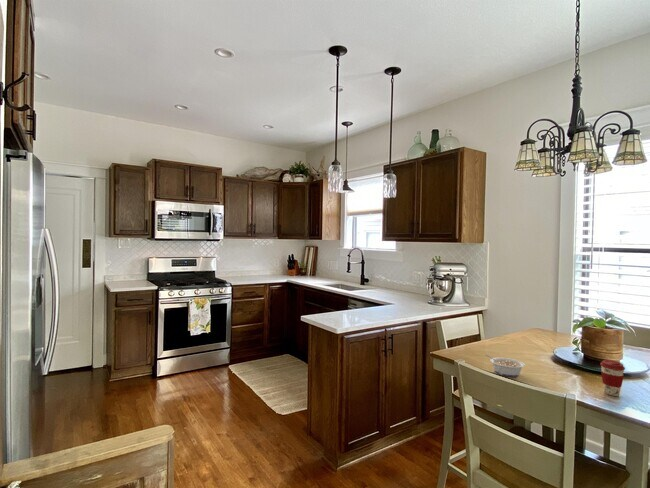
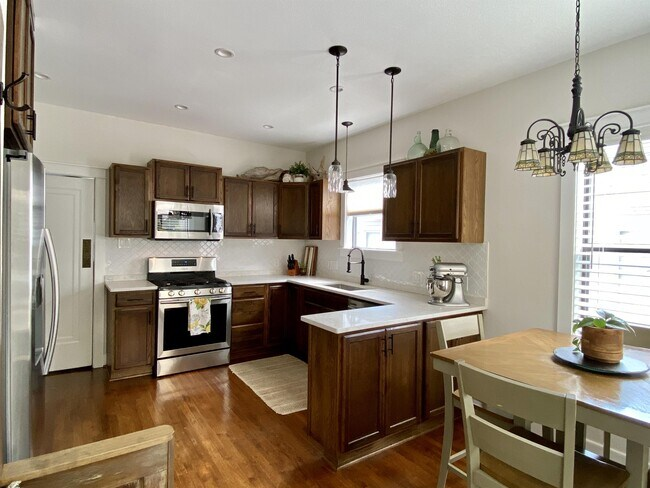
- coffee cup (612, 378)
- legume (505, 366)
